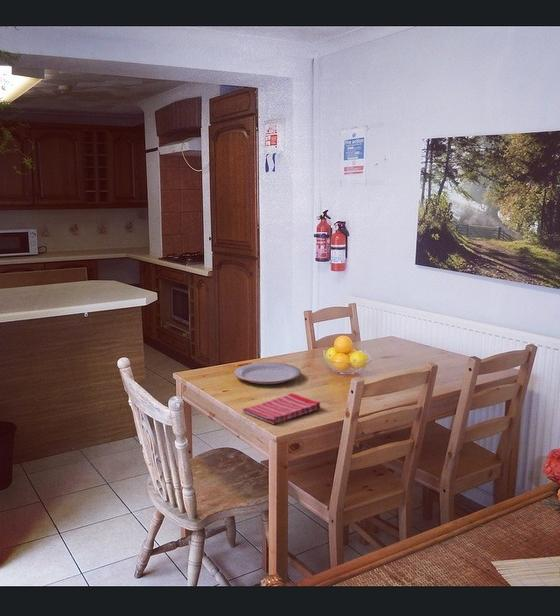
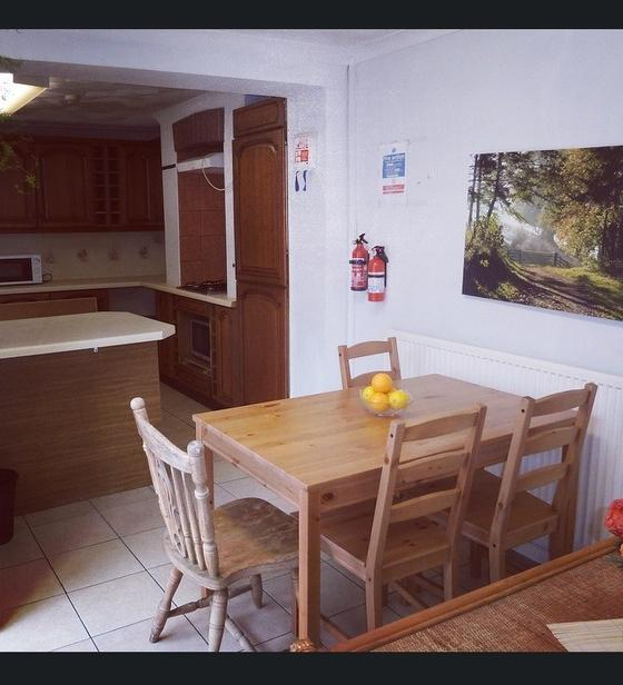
- plate (267, 374)
- dish towel (282, 407)
